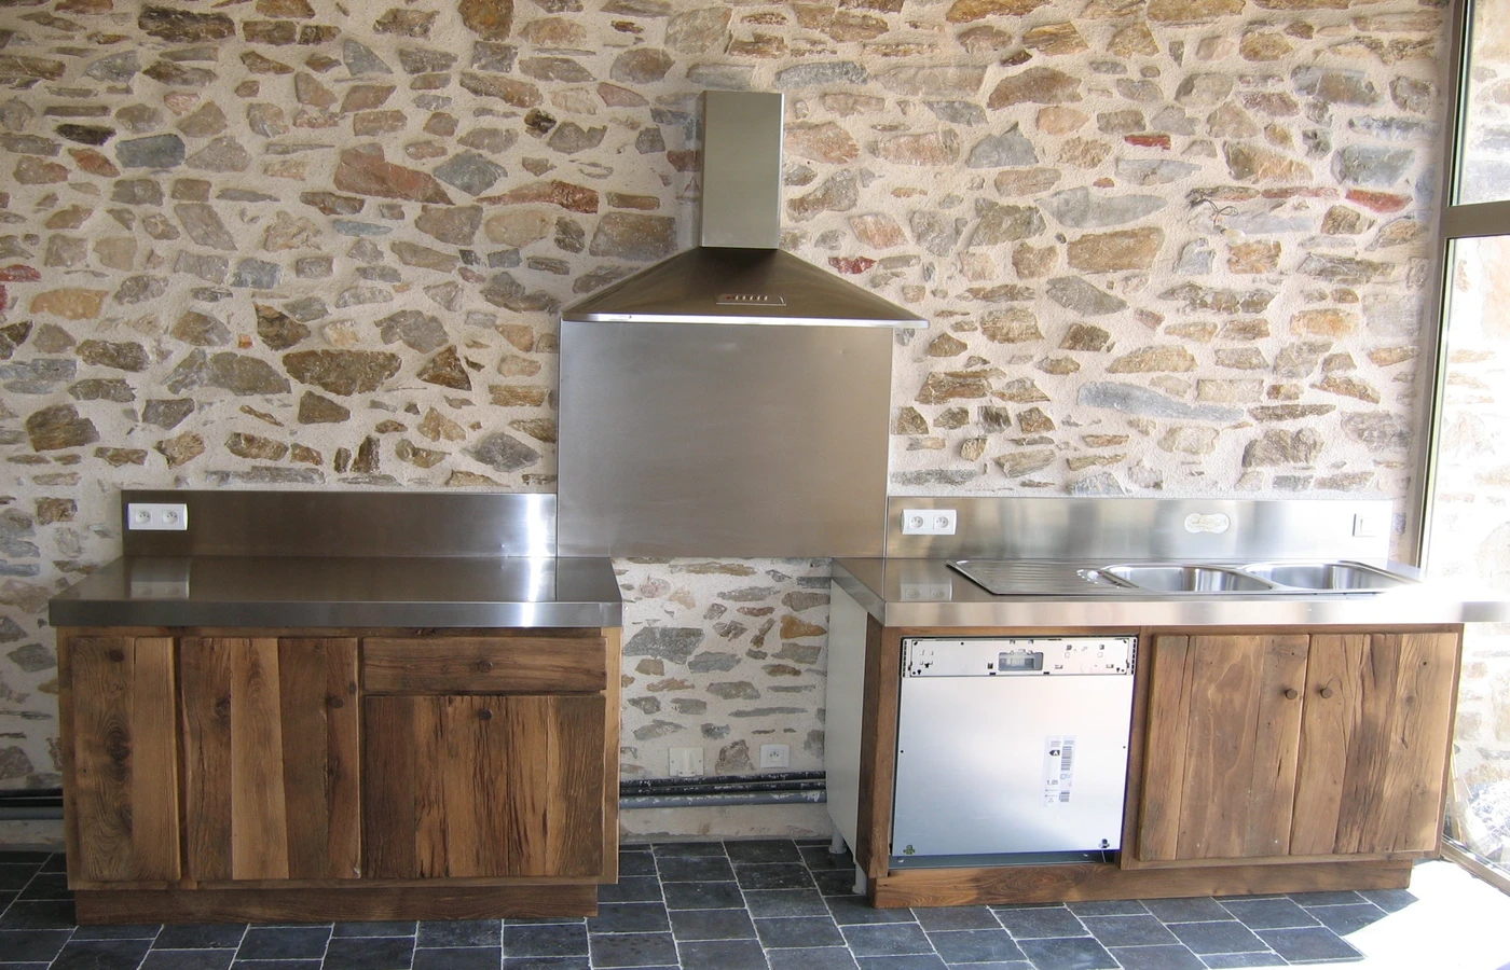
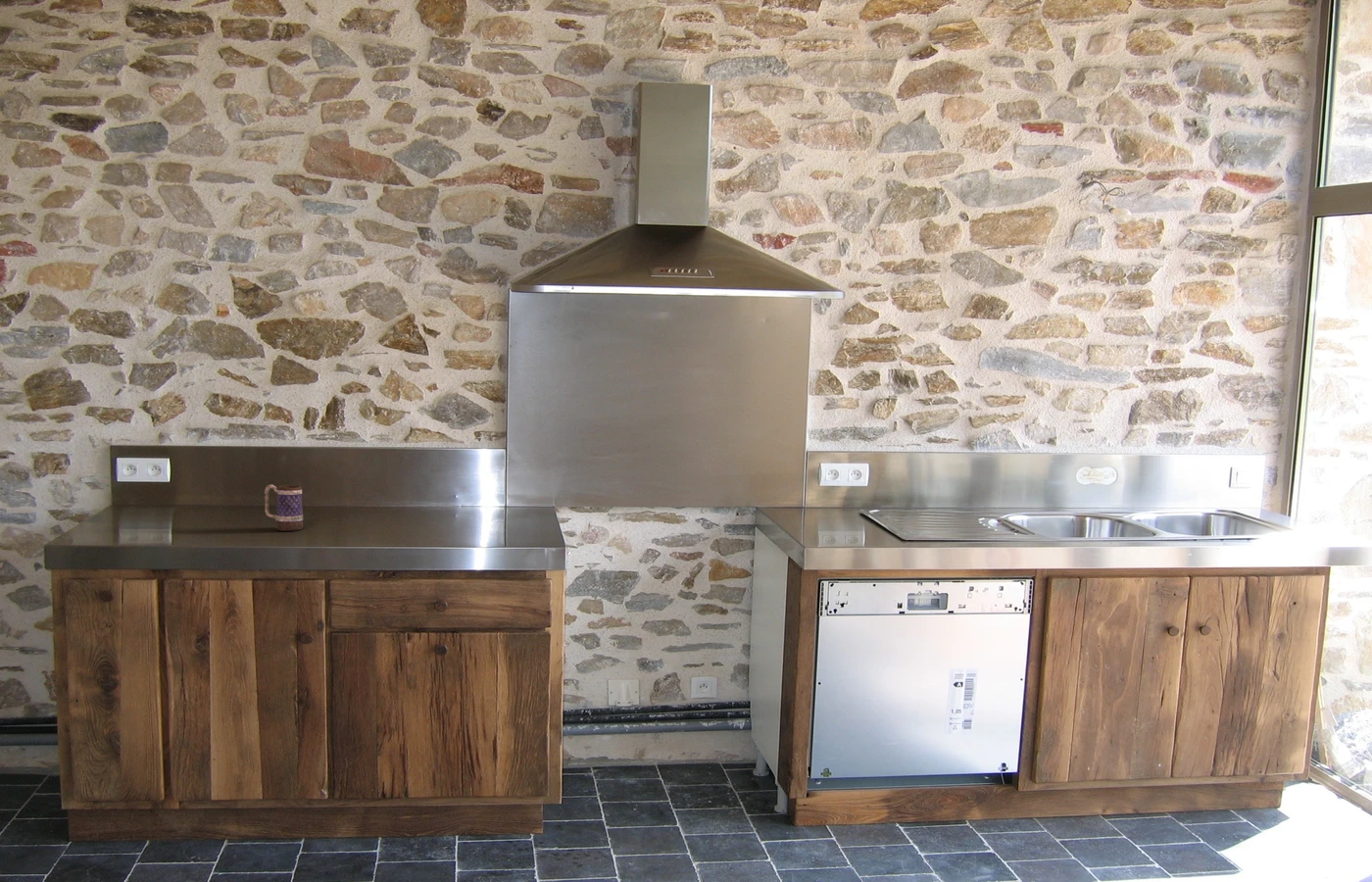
+ mug (283, 507)
